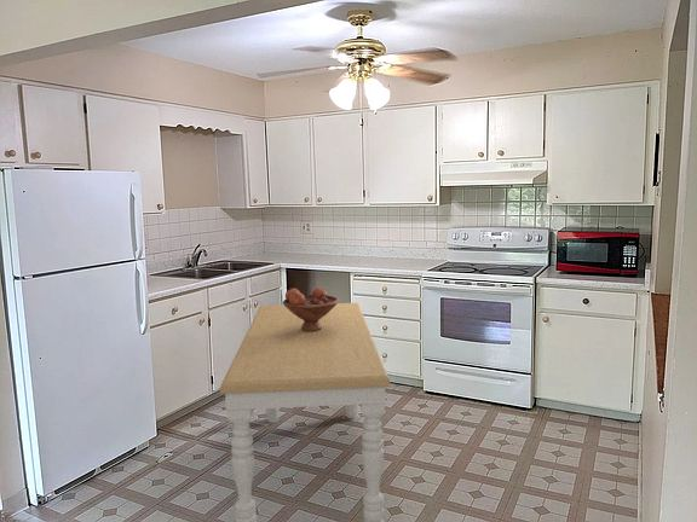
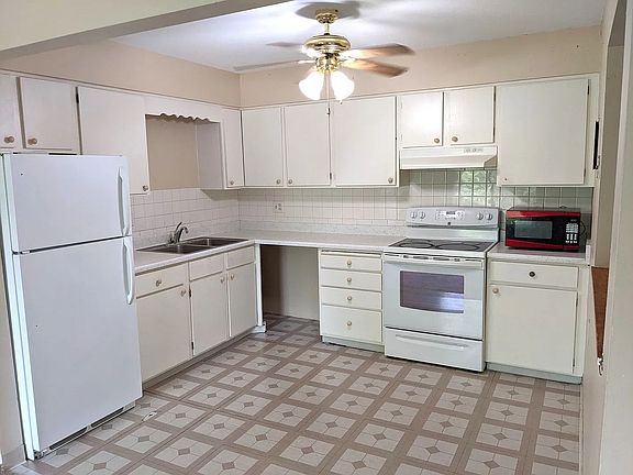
- dining table (309, 402)
- fruit bowl (311, 308)
